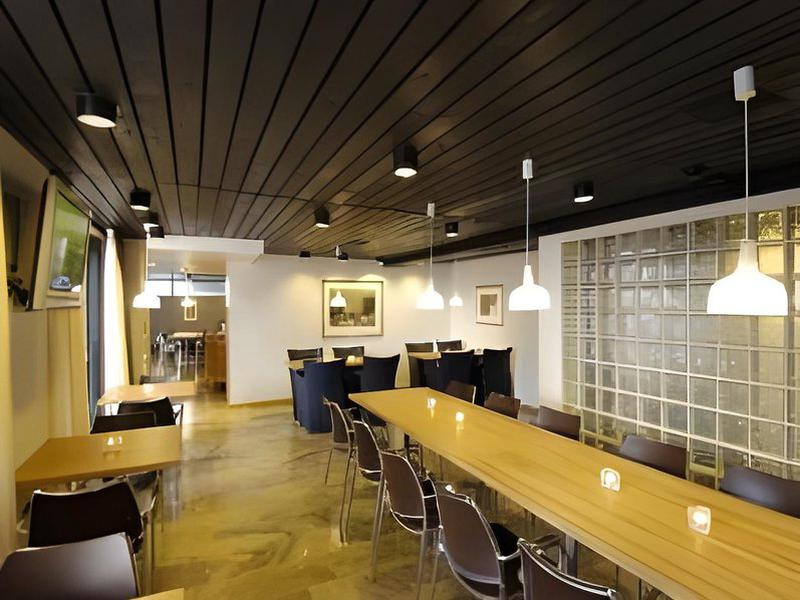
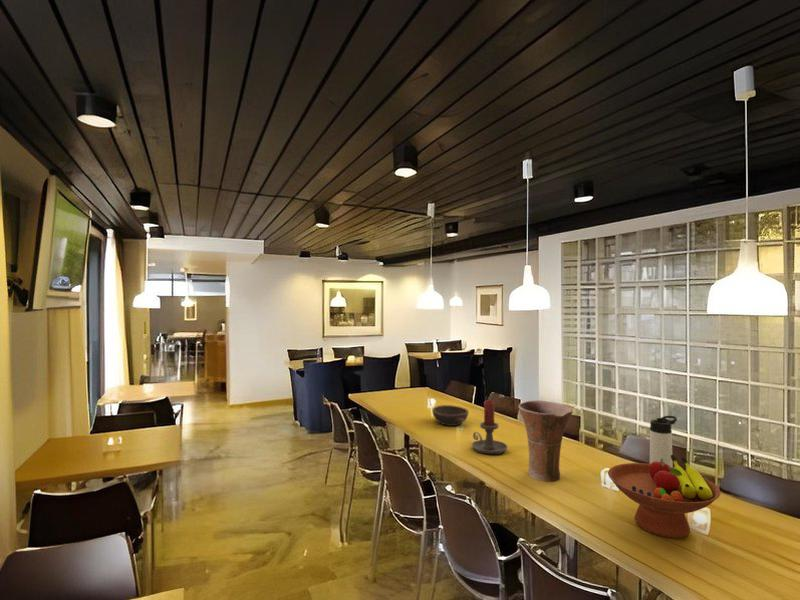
+ vase (545, 440)
+ candle holder (486, 423)
+ thermos bottle (664, 451)
+ bowl (450, 416)
+ fruit bowl (661, 494)
